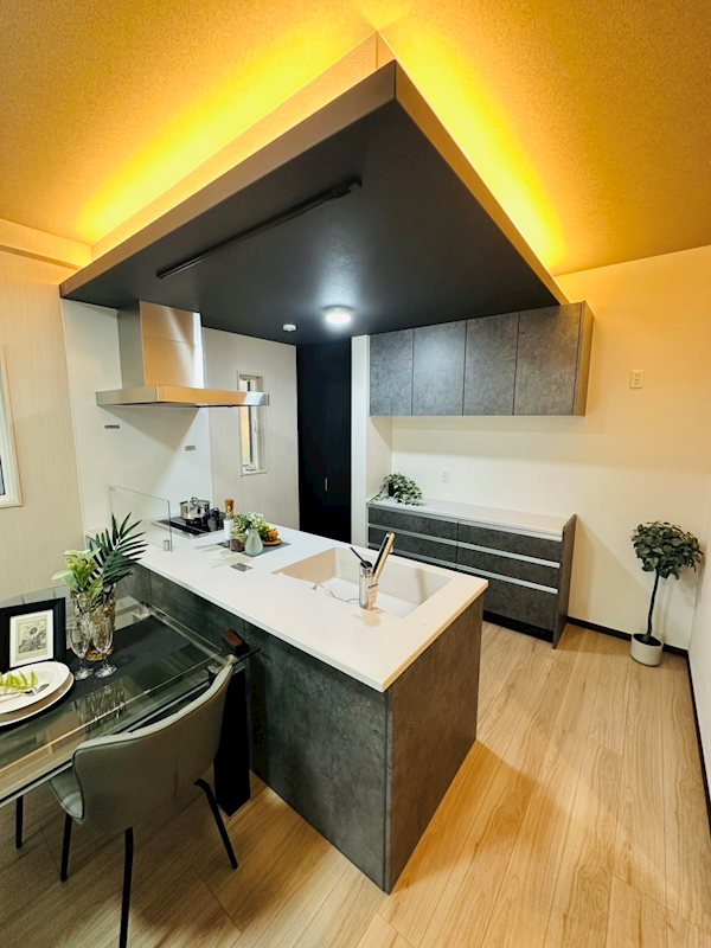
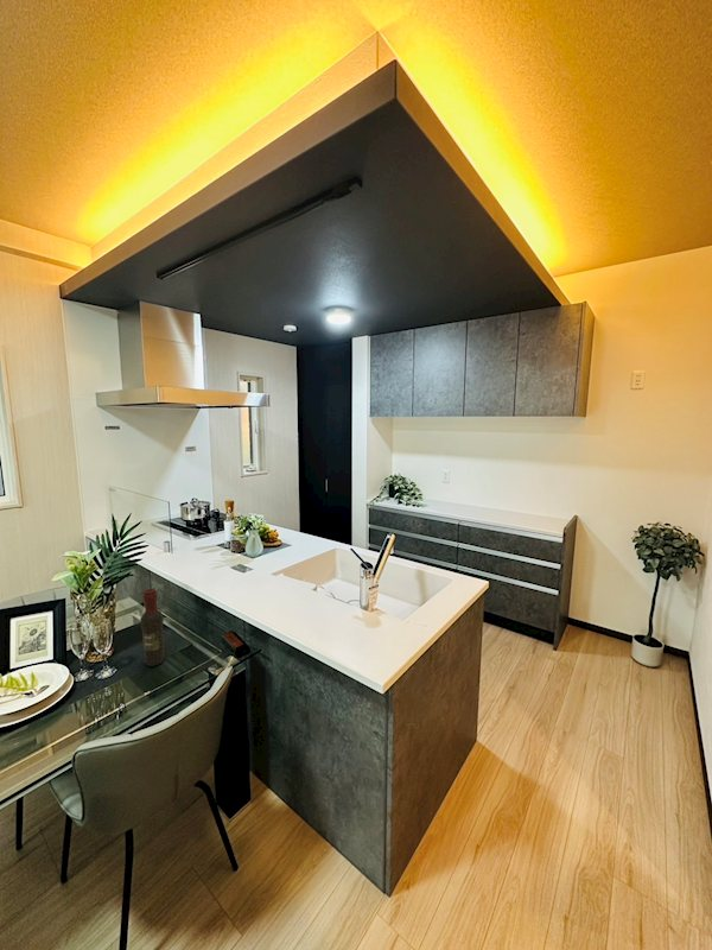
+ wine bottle (152, 626)
